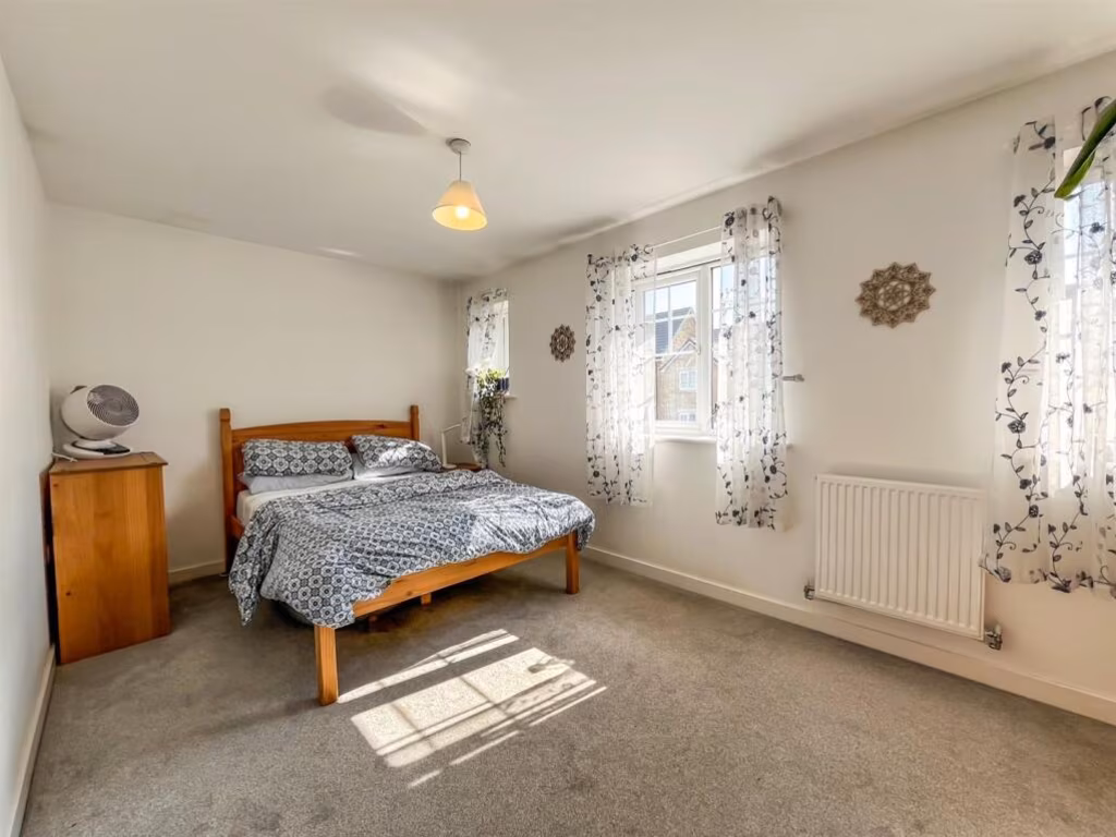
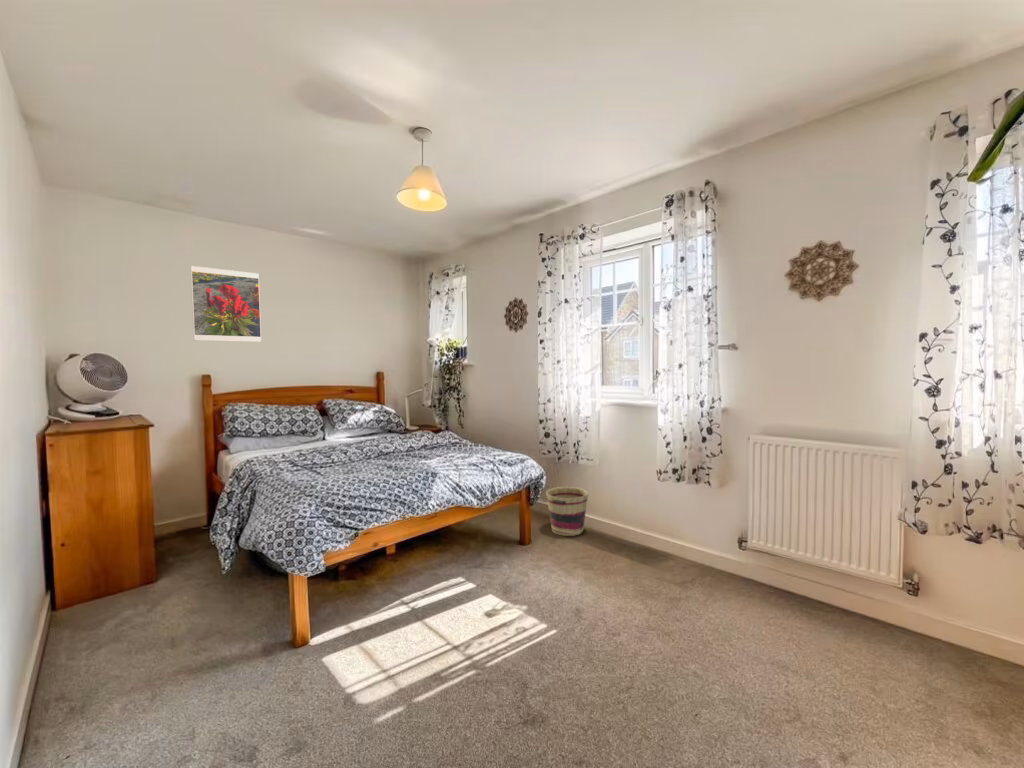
+ basket (567, 511)
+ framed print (227, 305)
